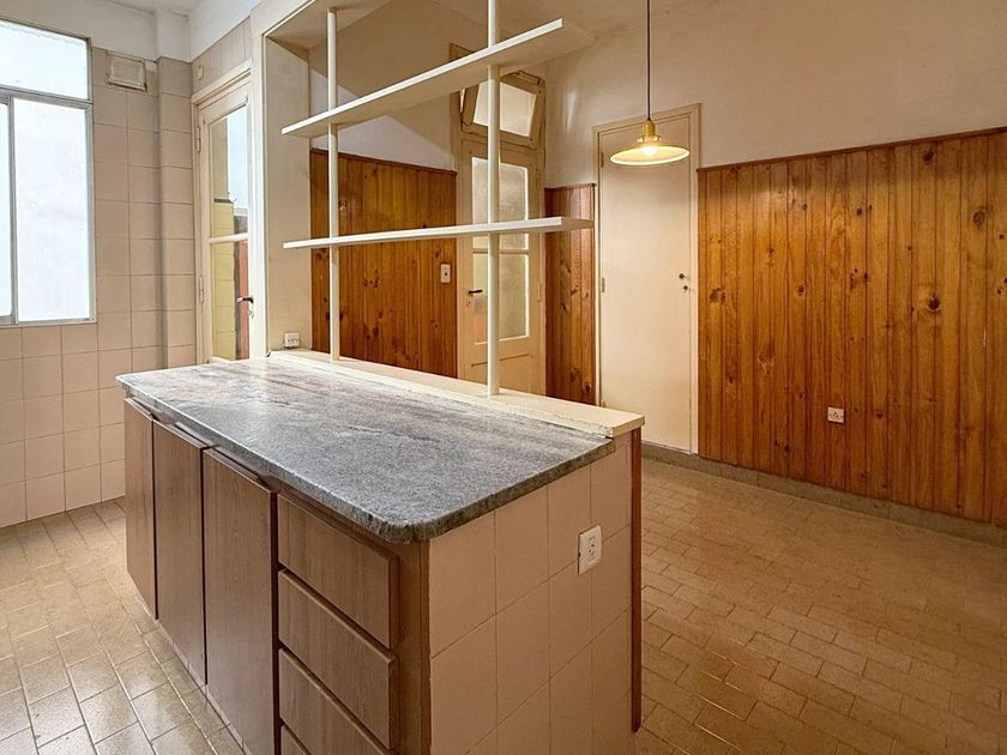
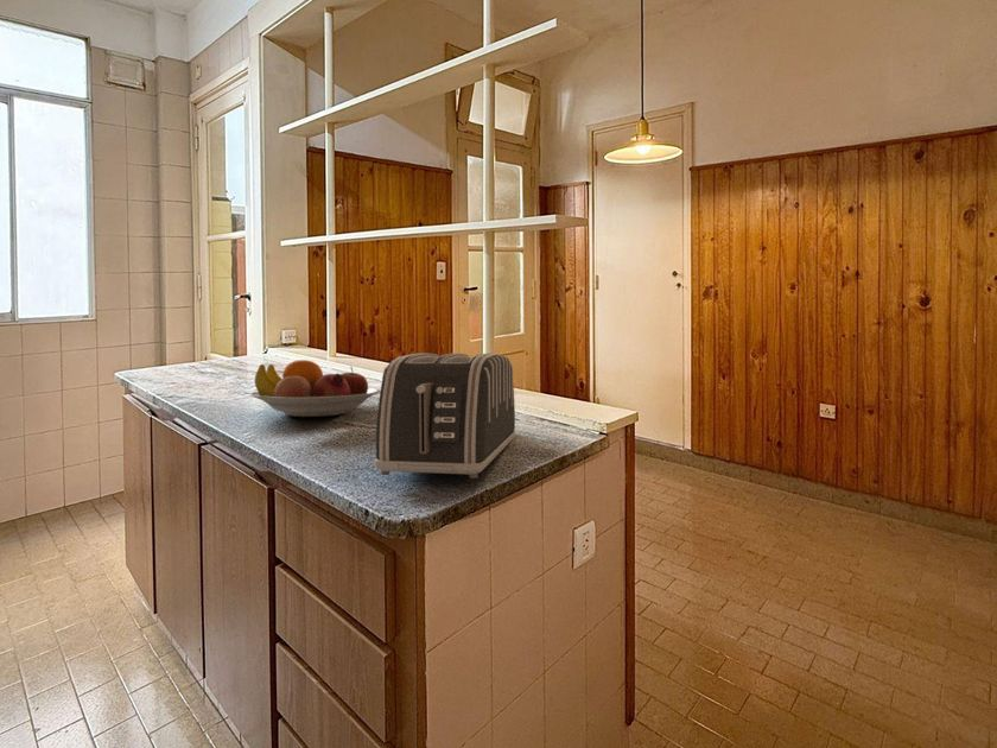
+ fruit bowl (317, 386)
+ toaster (452, 405)
